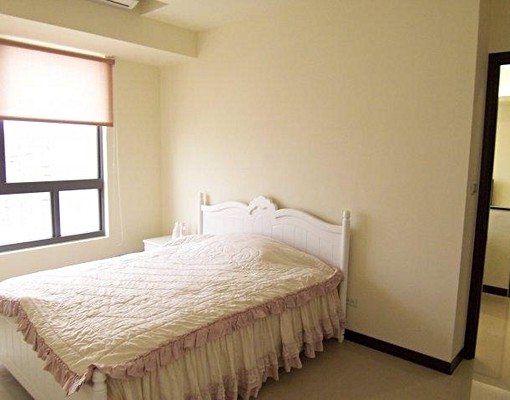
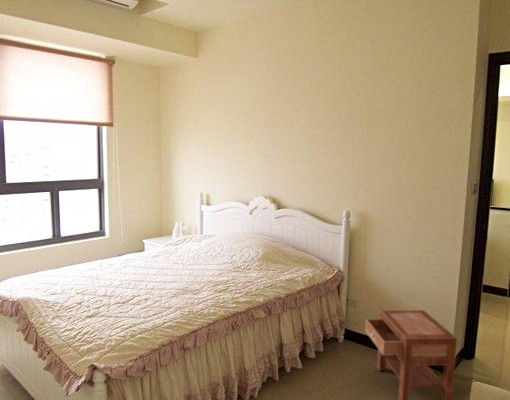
+ nightstand (408, 353)
